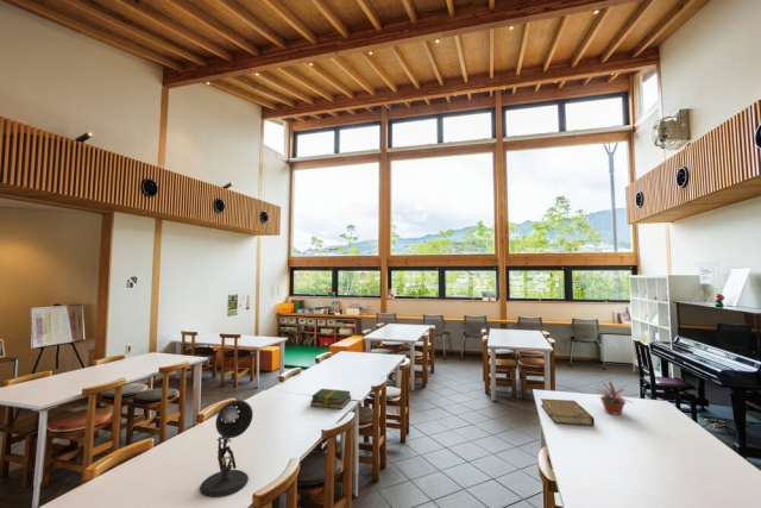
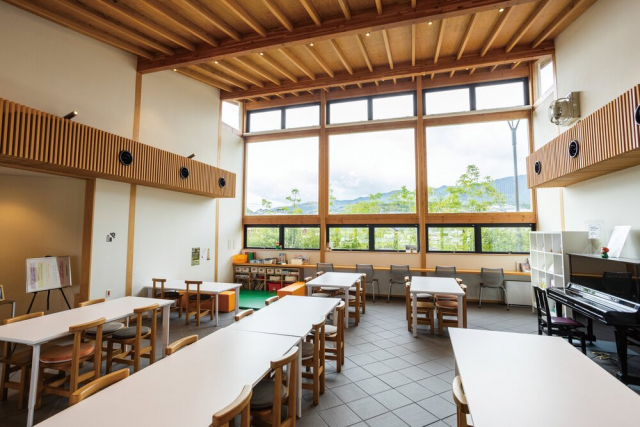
- potted plant (611, 396)
- book (331, 397)
- desk lamp (226, 438)
- book (564, 410)
